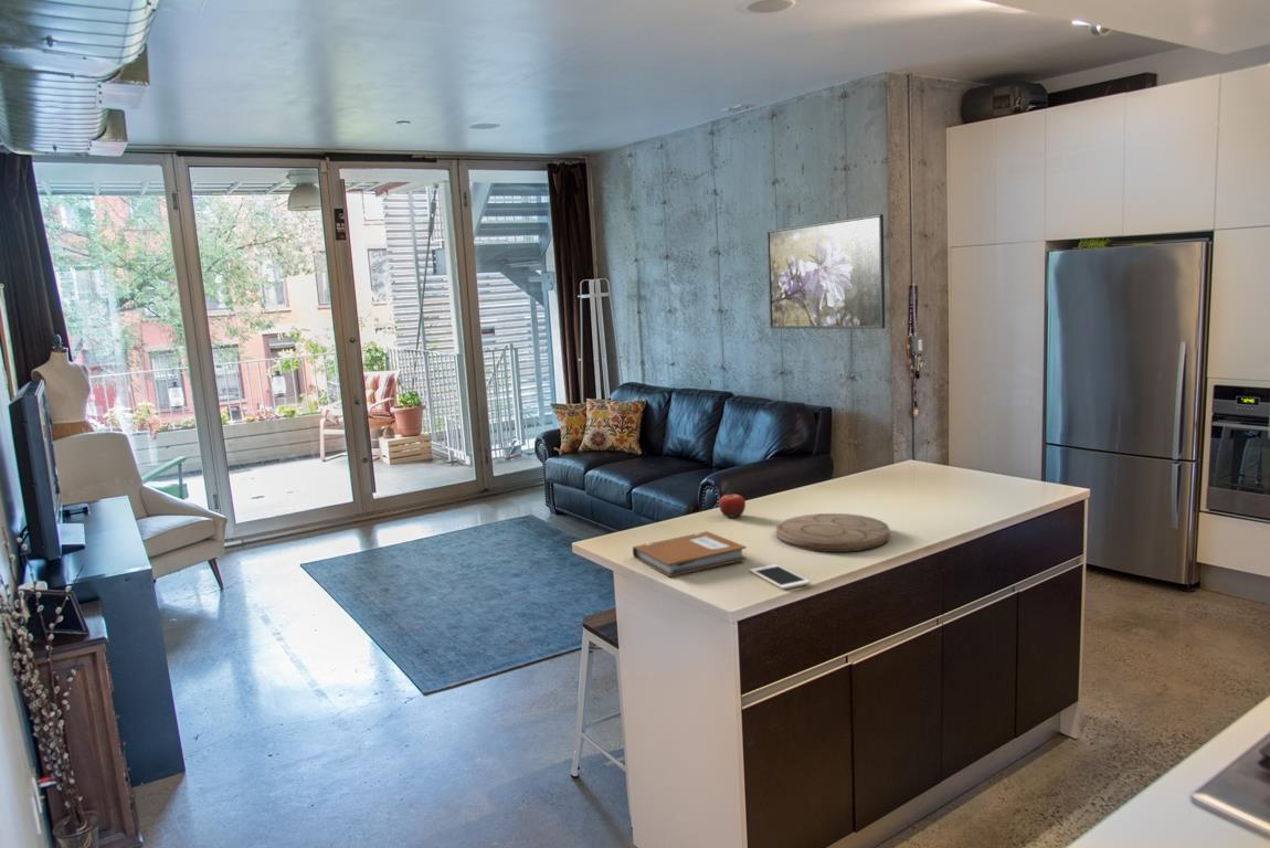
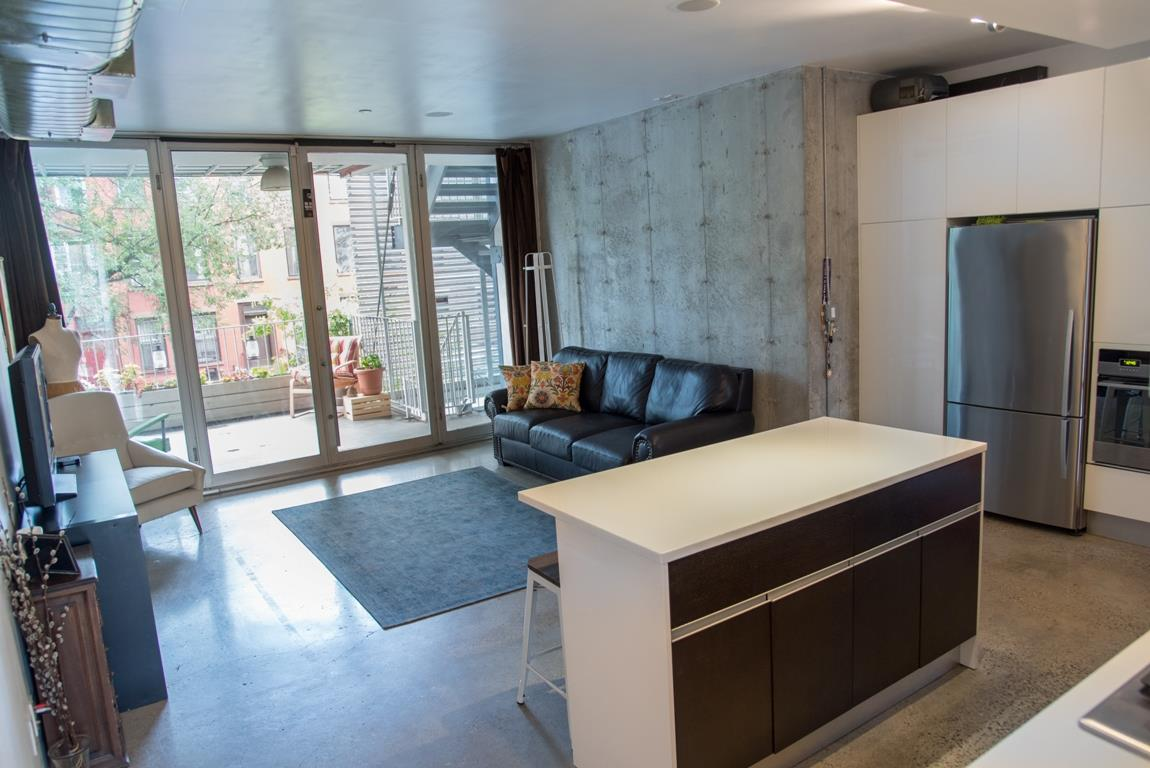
- fruit (731, 504)
- cutting board (832, 531)
- notebook (690, 551)
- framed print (822, 276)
- cell phone (779, 575)
